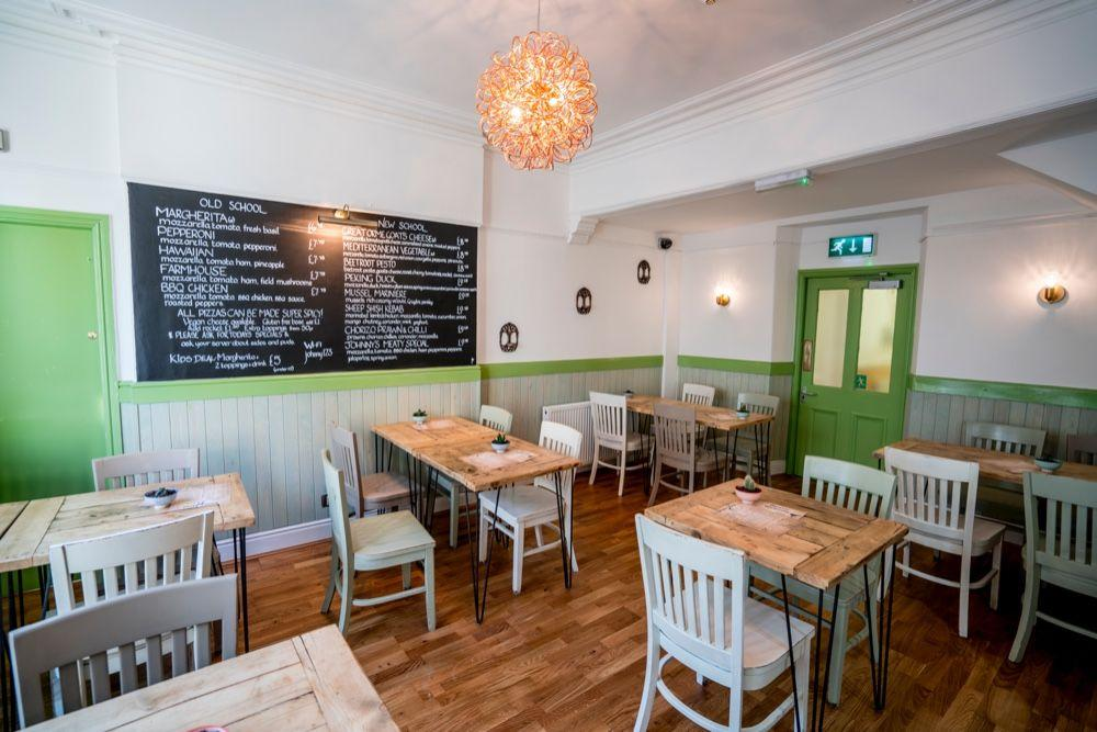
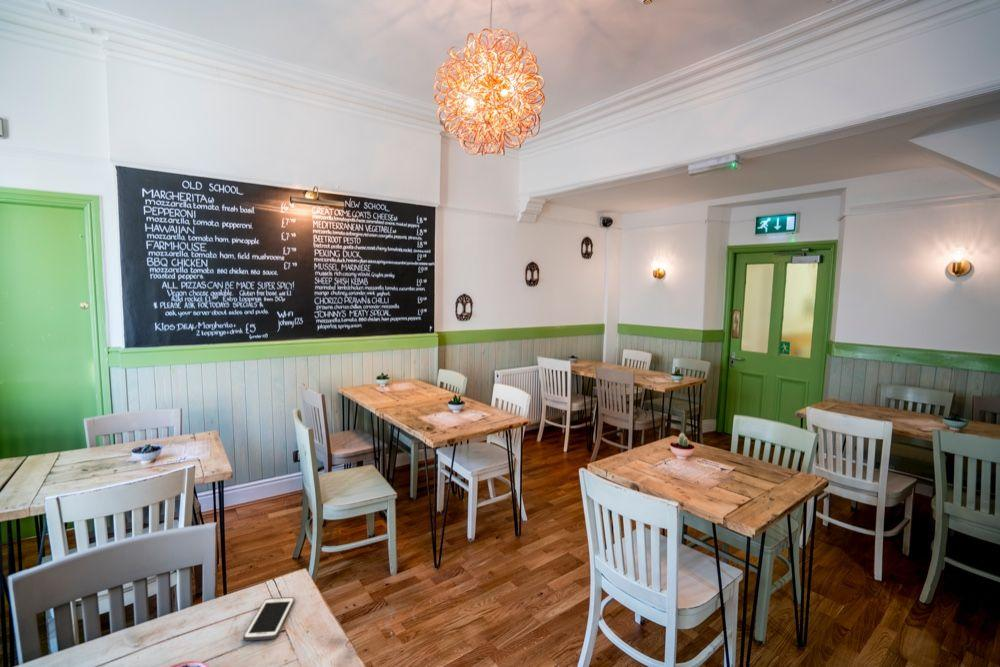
+ cell phone (270, 617)
